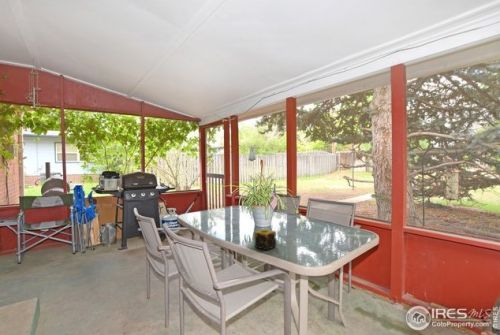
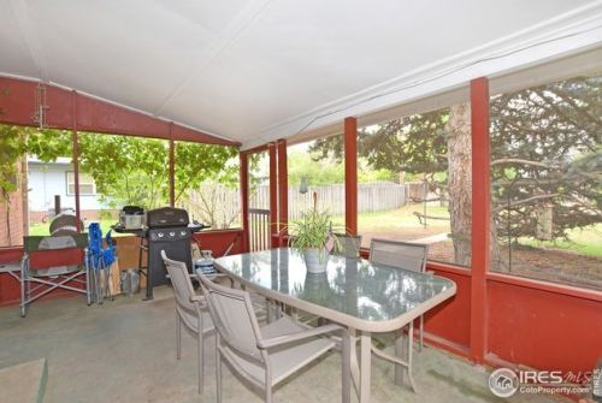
- candle (265, 239)
